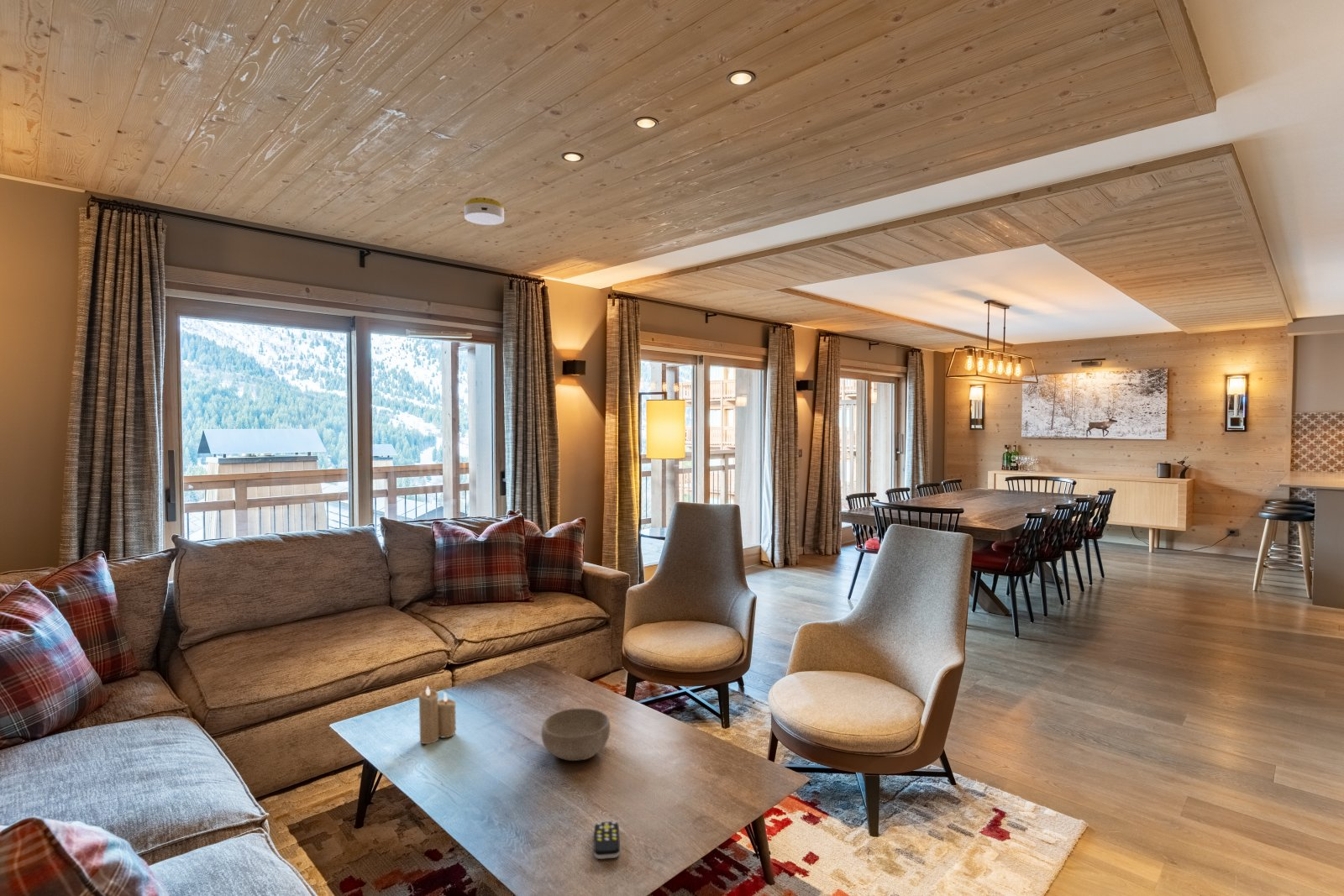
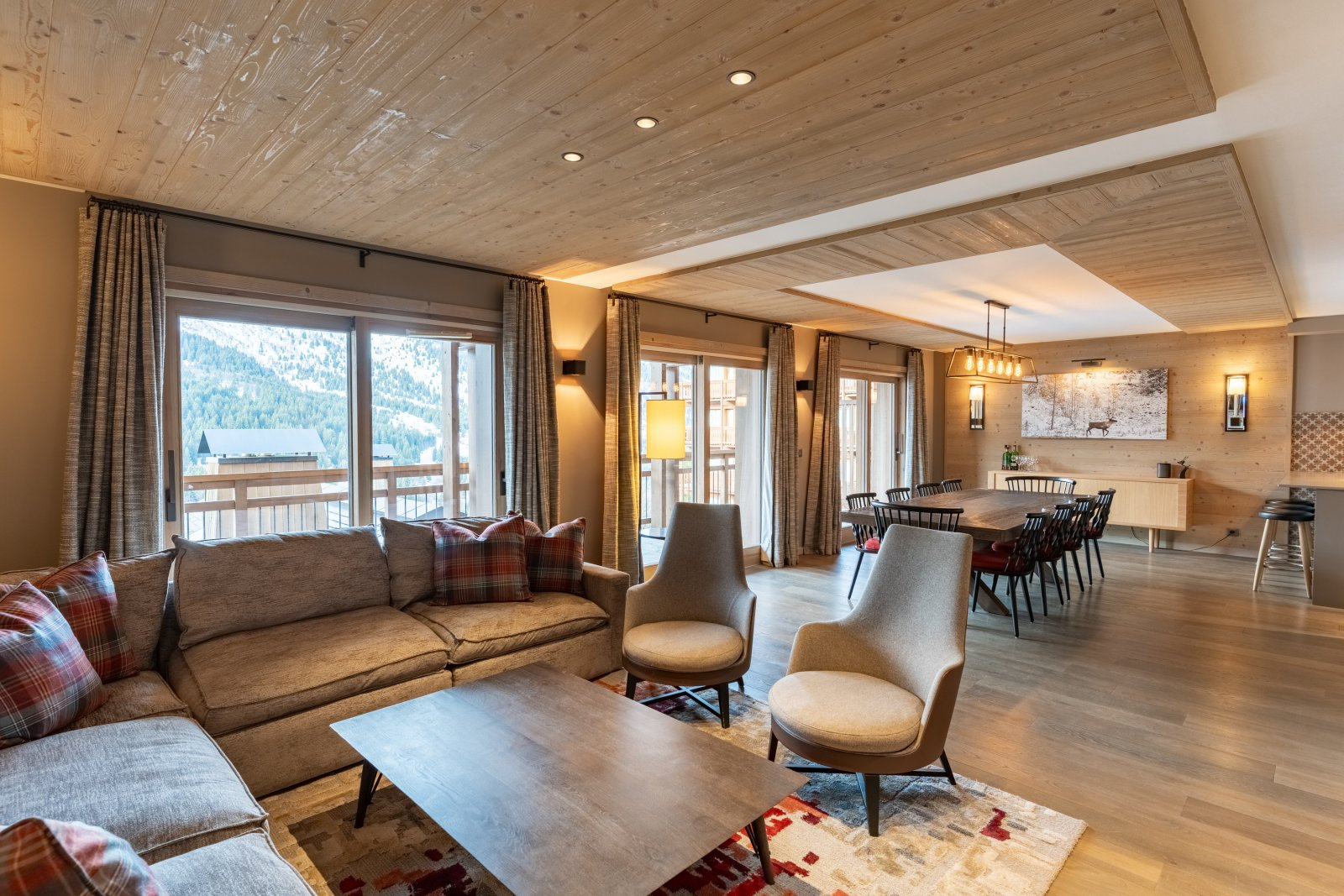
- bowl (576, 737)
- candle (438, 710)
- remote control (606, 839)
- smoke detector (484, 211)
